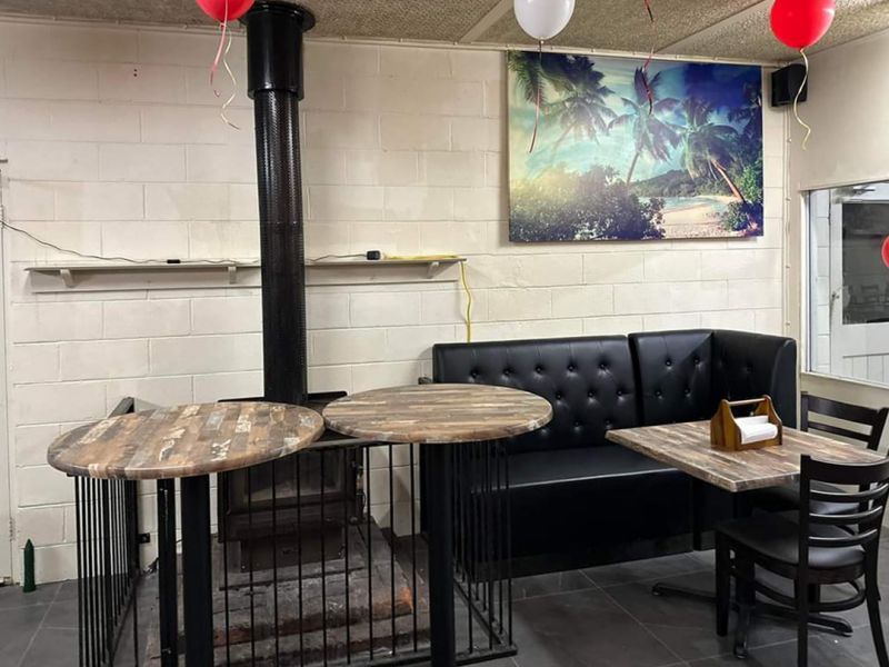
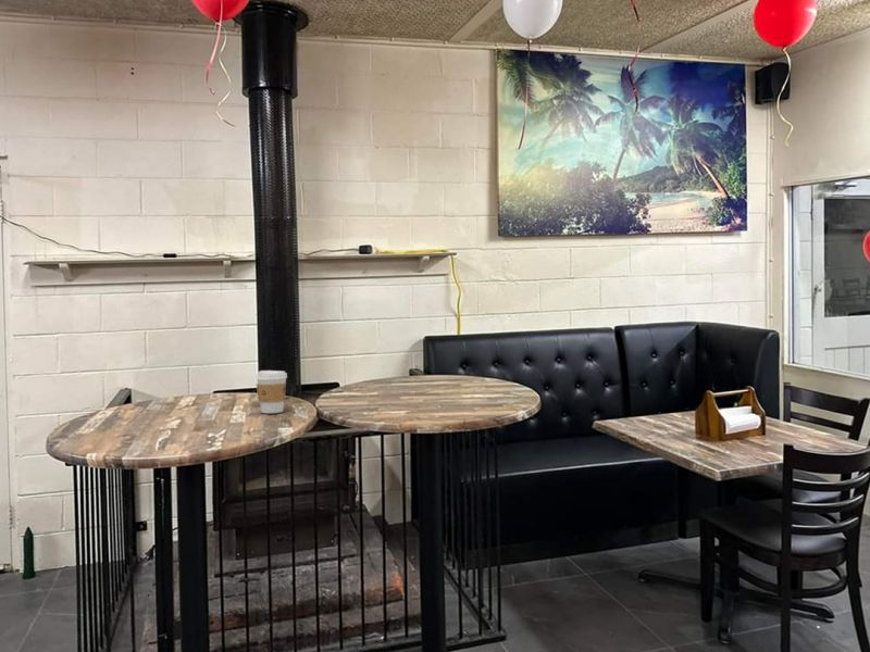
+ coffee cup (272, 390)
